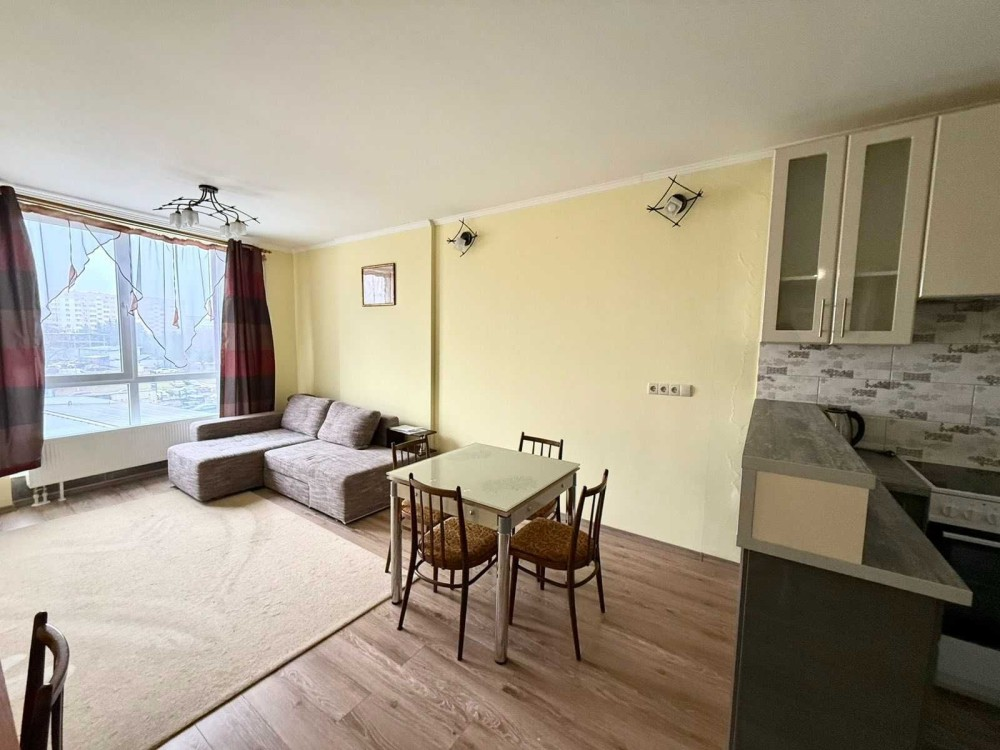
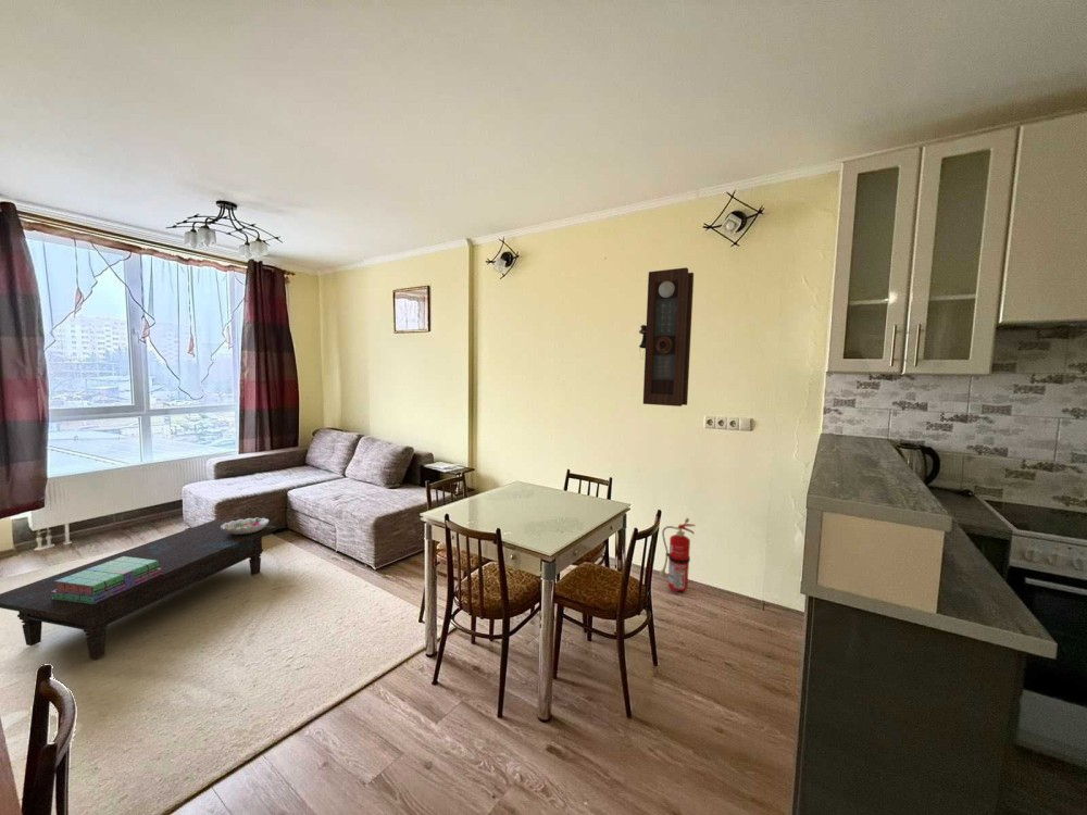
+ stack of books (110, 577)
+ decorative bowl (246, 526)
+ pendulum clock (661, 339)
+ coffee table (160, 579)
+ fire extinguisher (676, 552)
